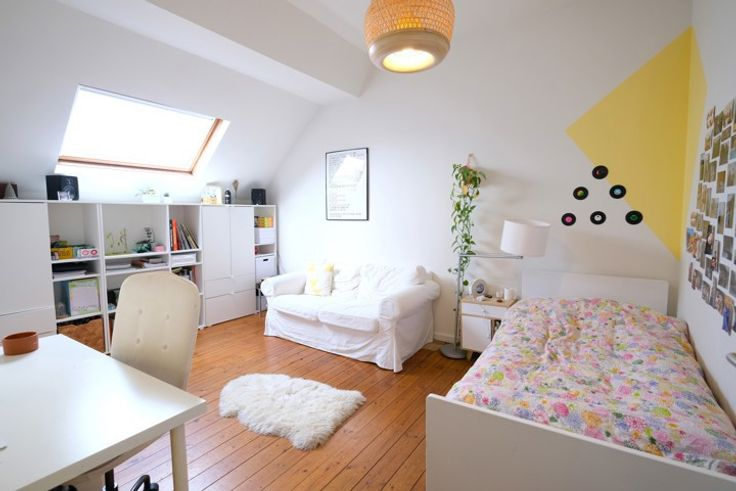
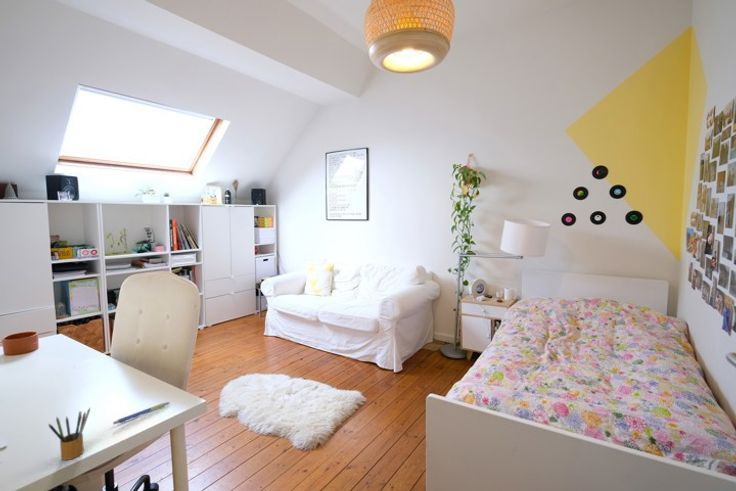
+ pen (143, 412)
+ pencil box (70, 434)
